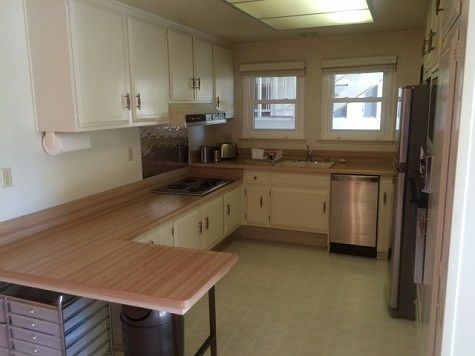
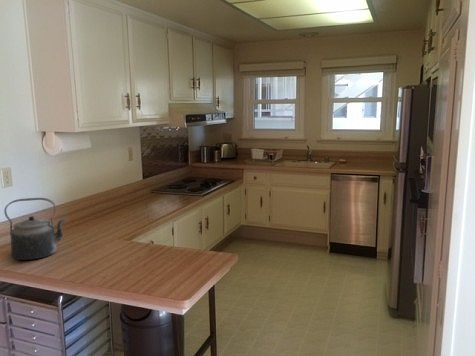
+ kettle (36, 226)
